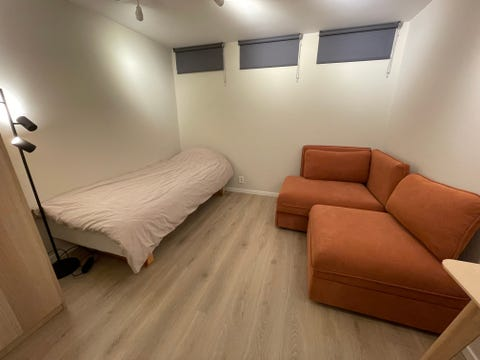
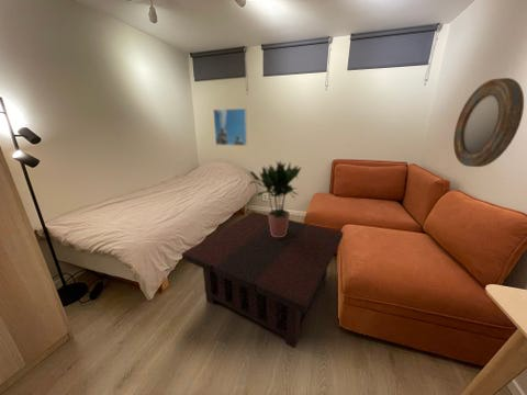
+ potted plant (274, 196)
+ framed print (229, 127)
+ coffee table (269, 267)
+ home mirror (481, 125)
